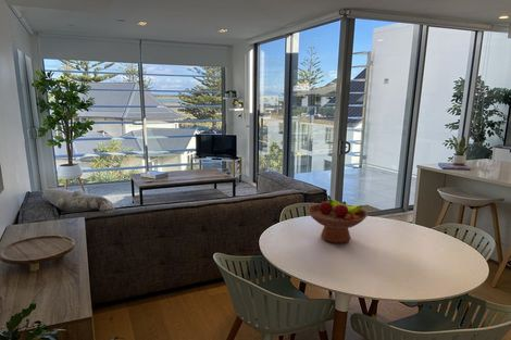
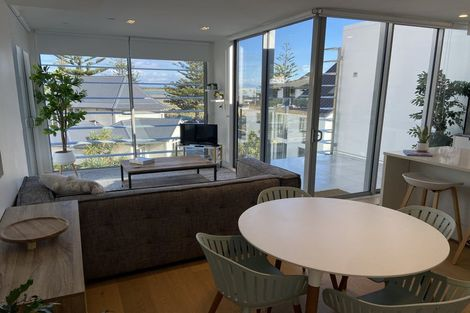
- fruit bowl (336, 219)
